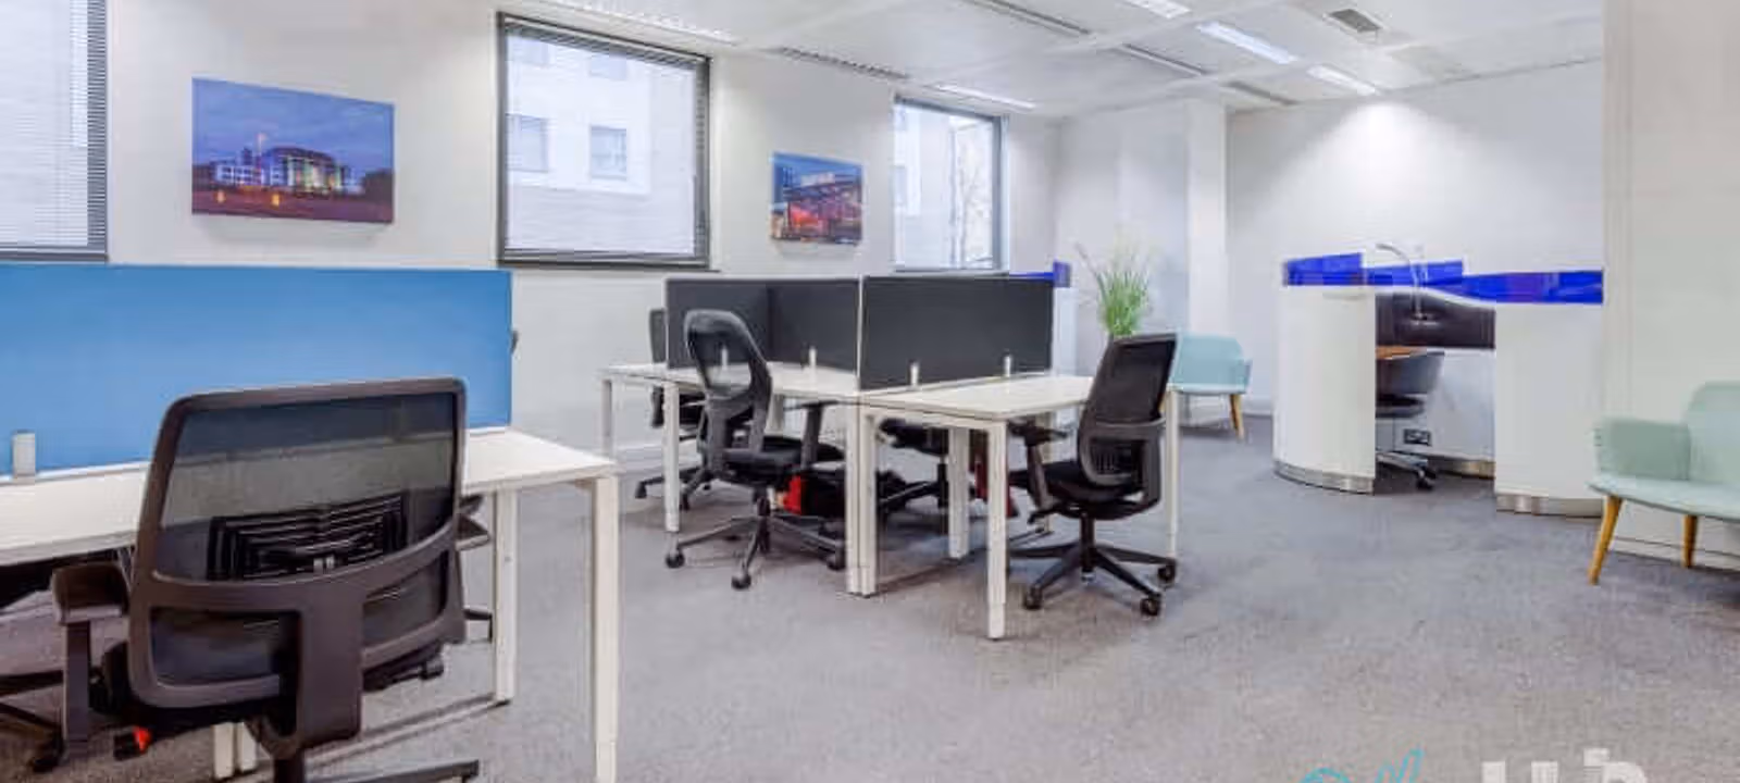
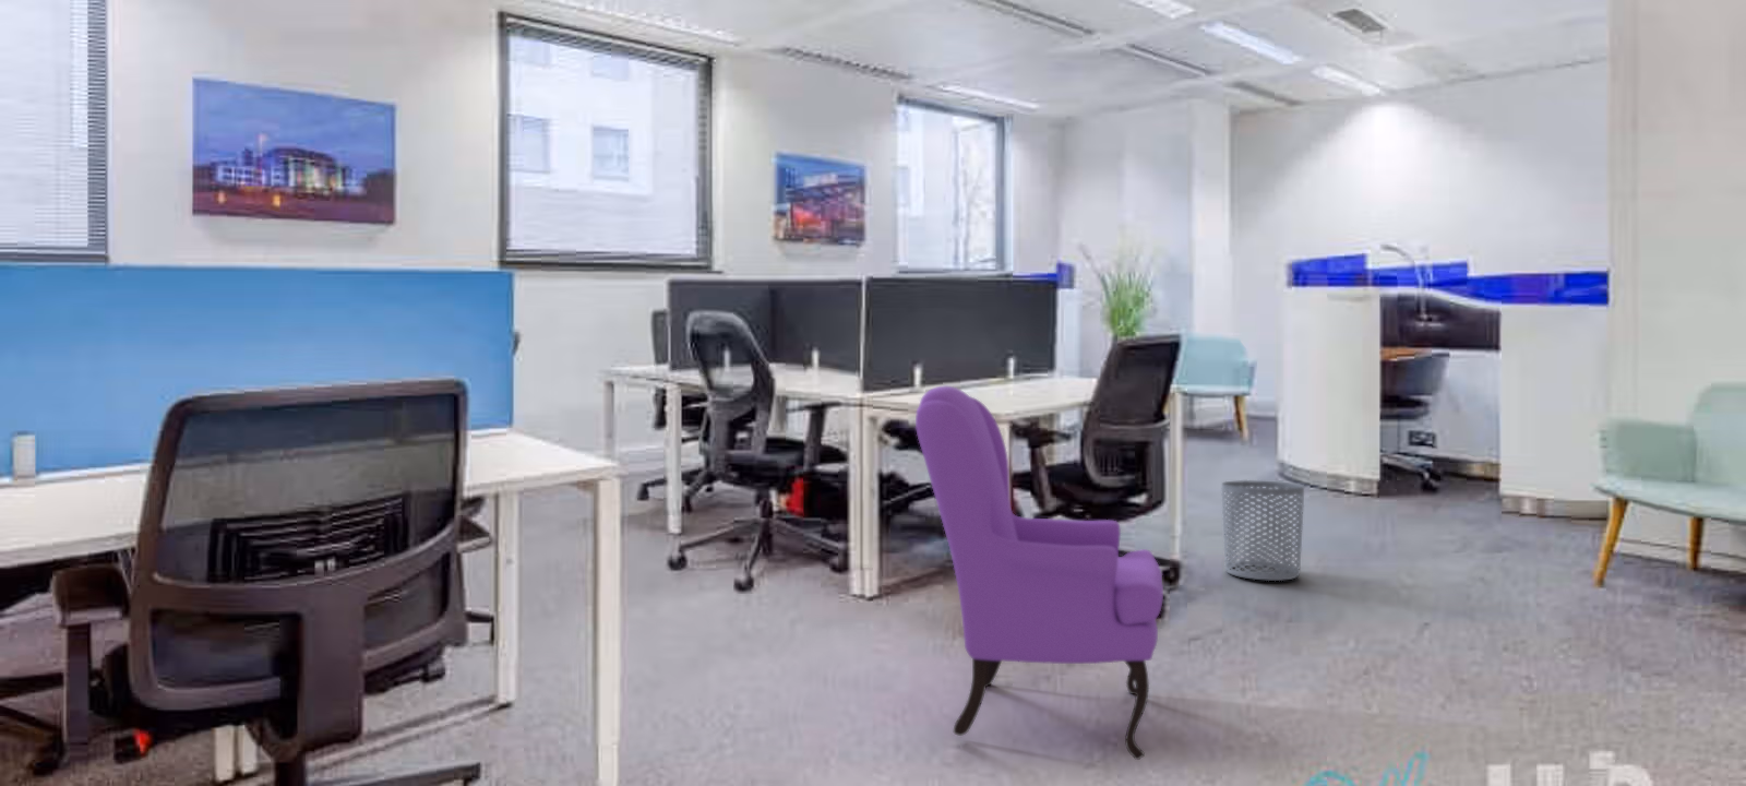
+ armchair (1051, 551)
+ waste bin (1262, 530)
